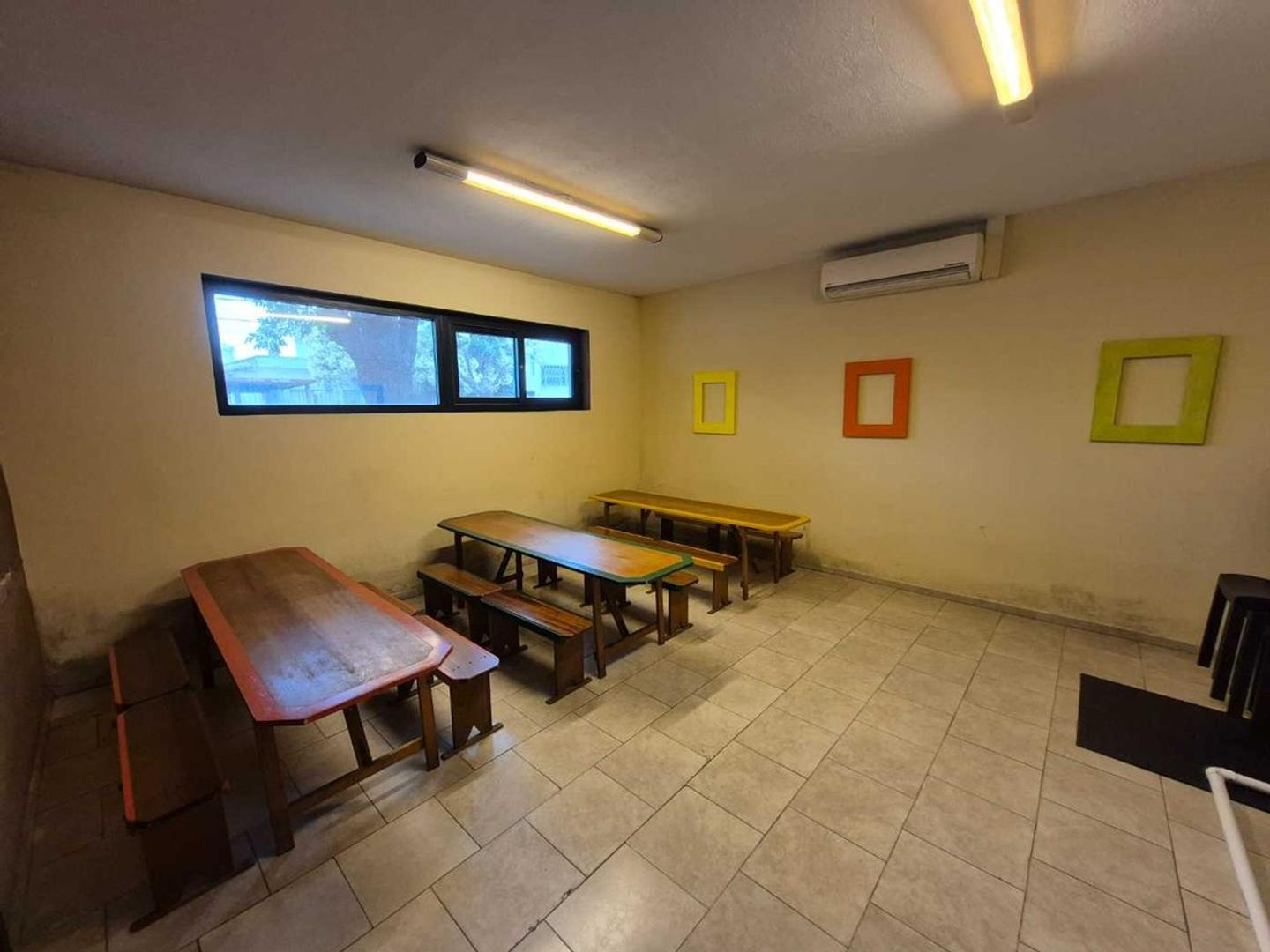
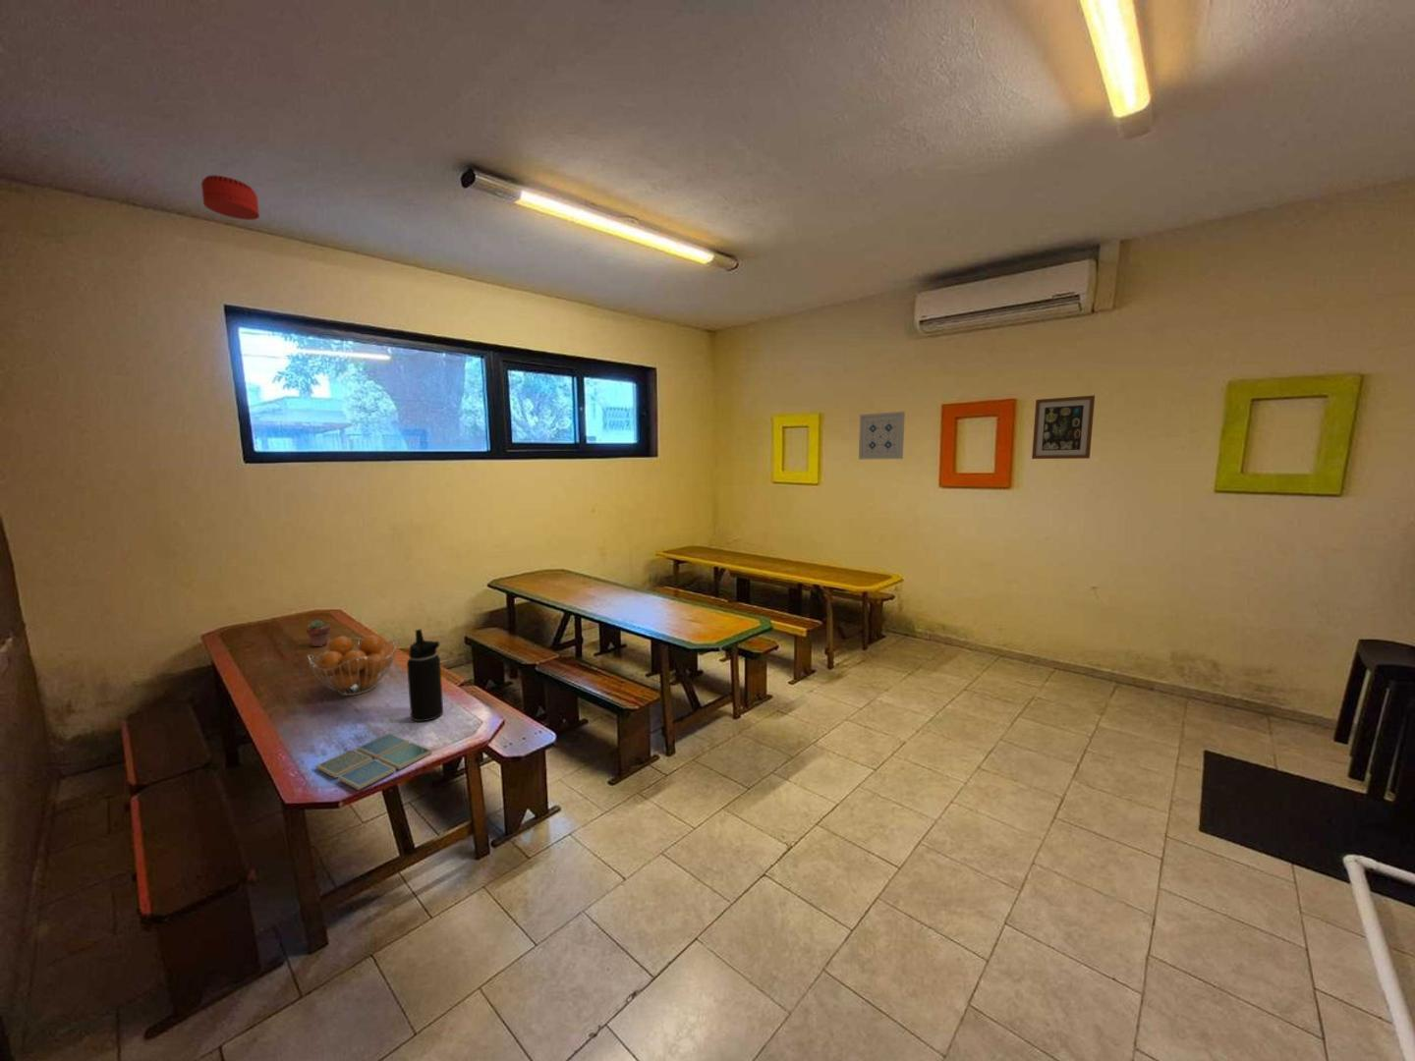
+ wall art (880, 436)
+ potted succulent (319, 632)
+ drink coaster (375, 759)
+ fruit basket (354, 663)
+ water bottle (426, 674)
+ smoke detector (230, 196)
+ wall art (1061, 428)
